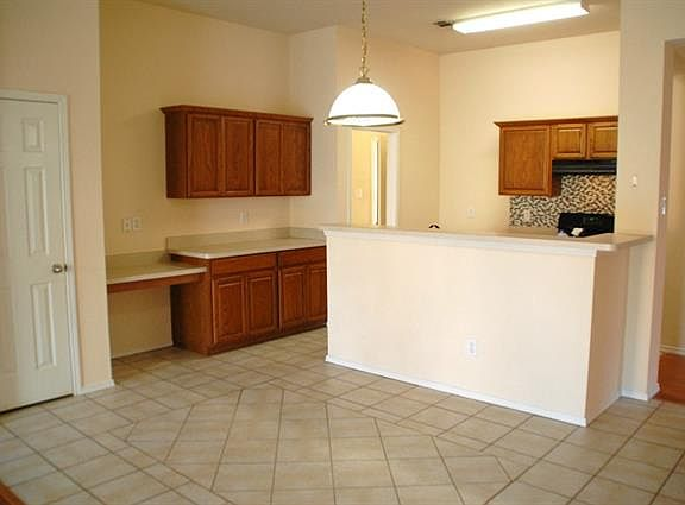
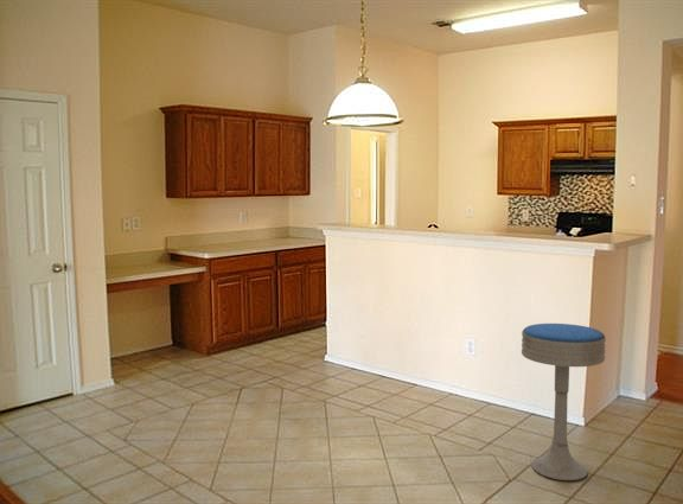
+ bar stool (561, 398)
